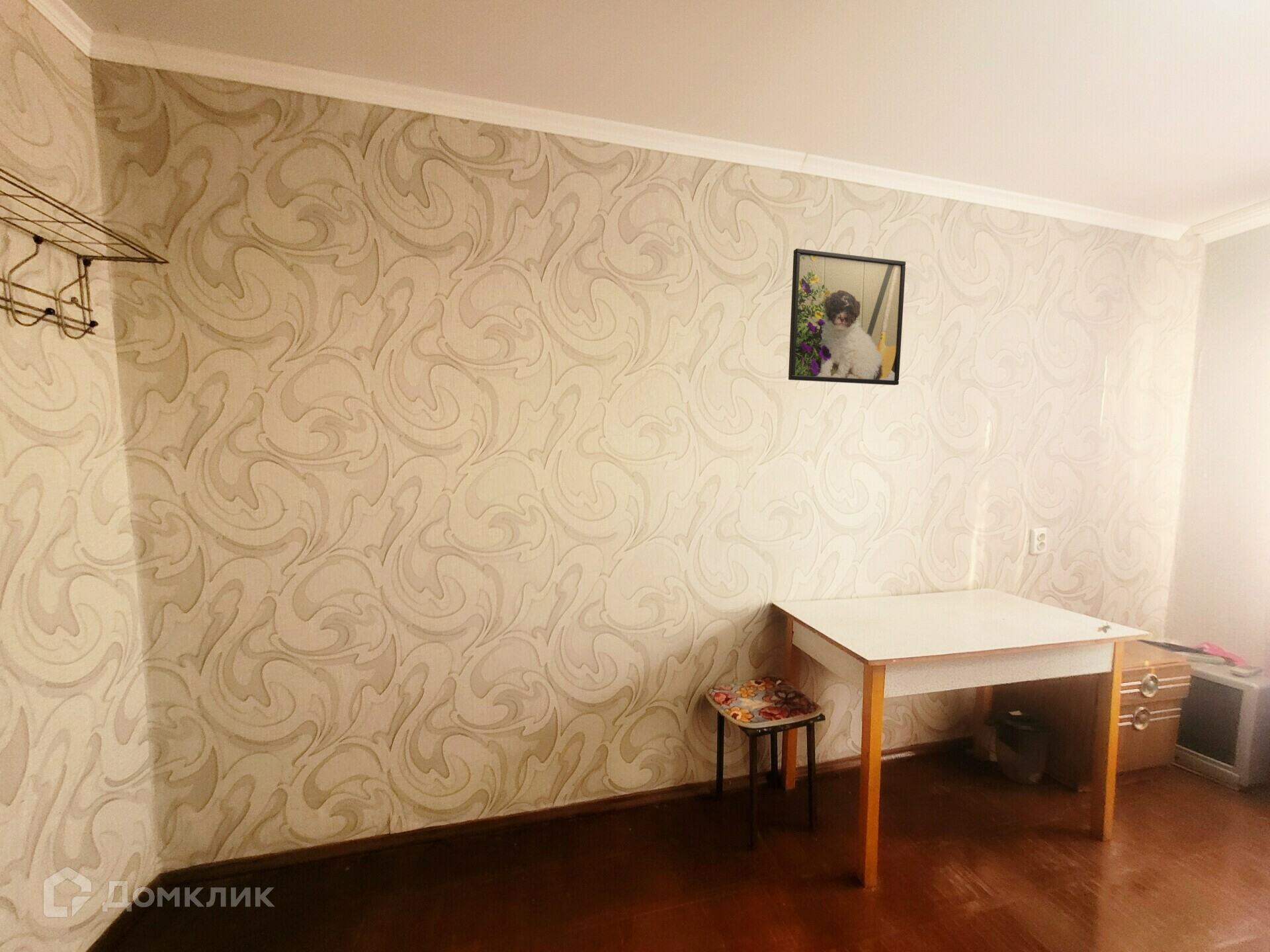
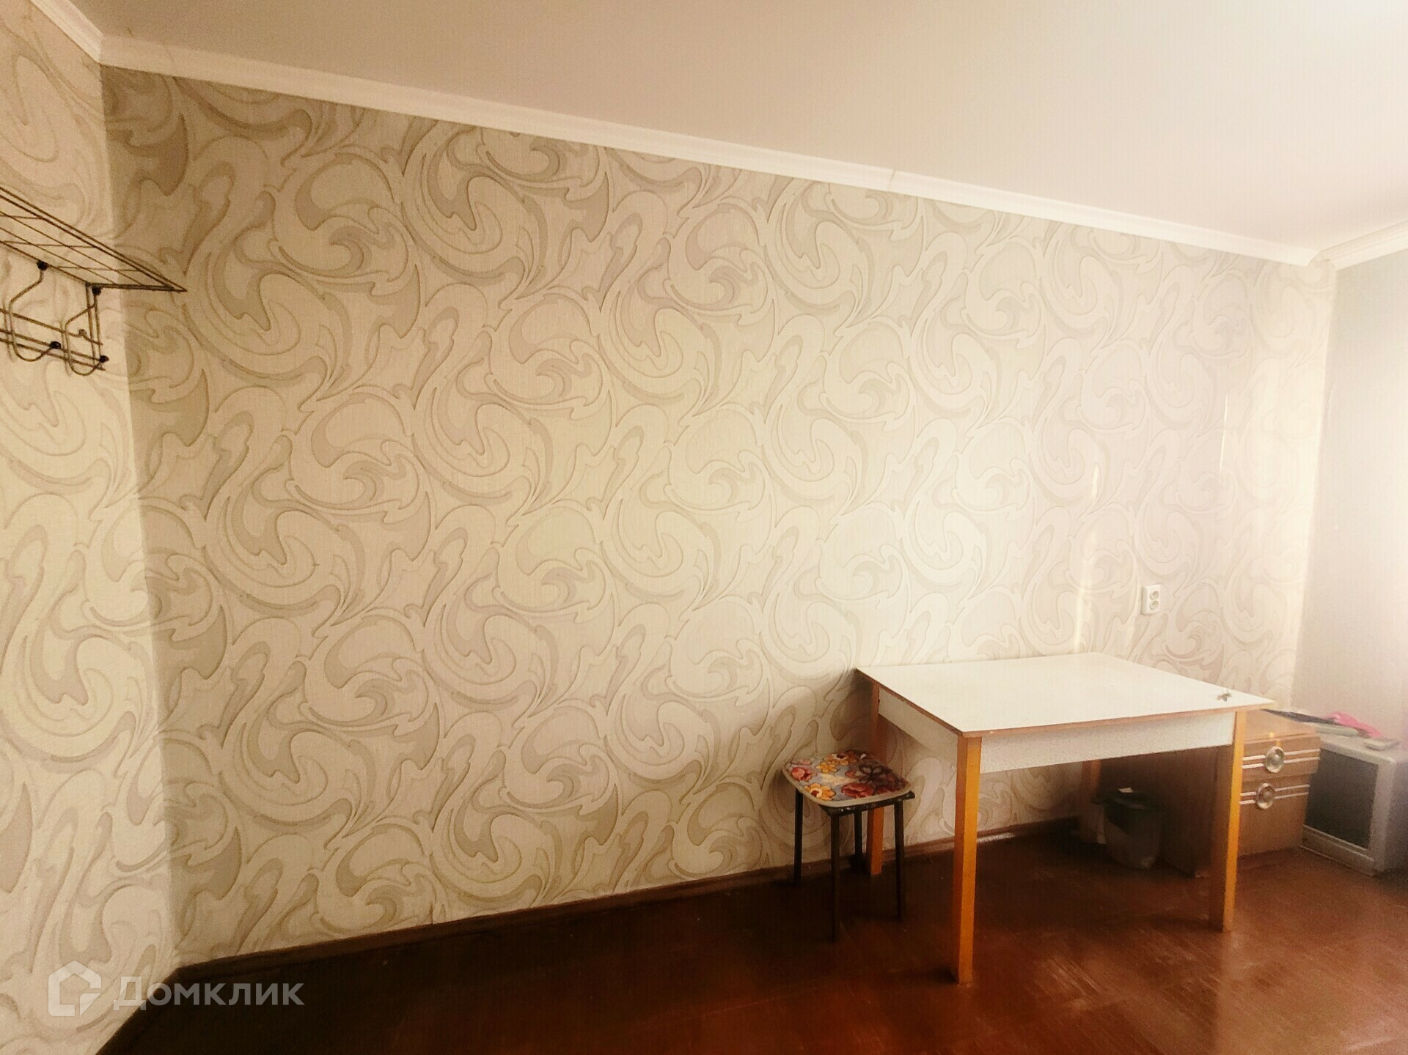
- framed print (847, 319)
